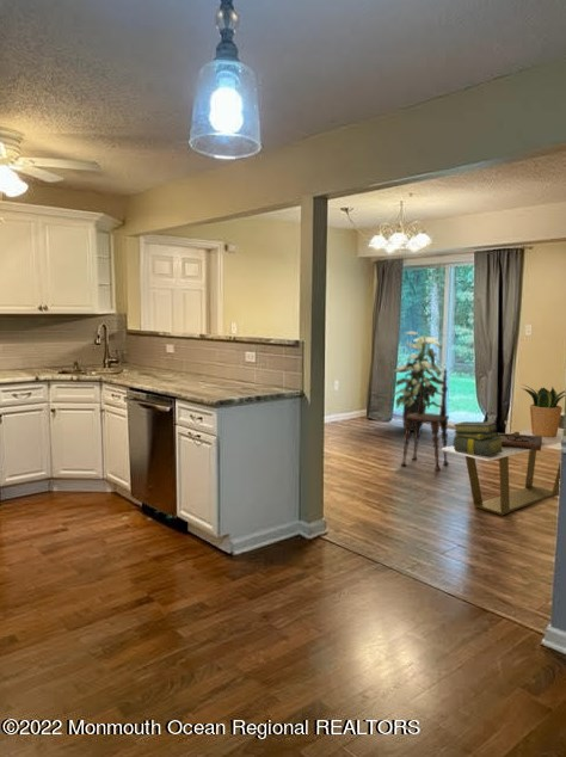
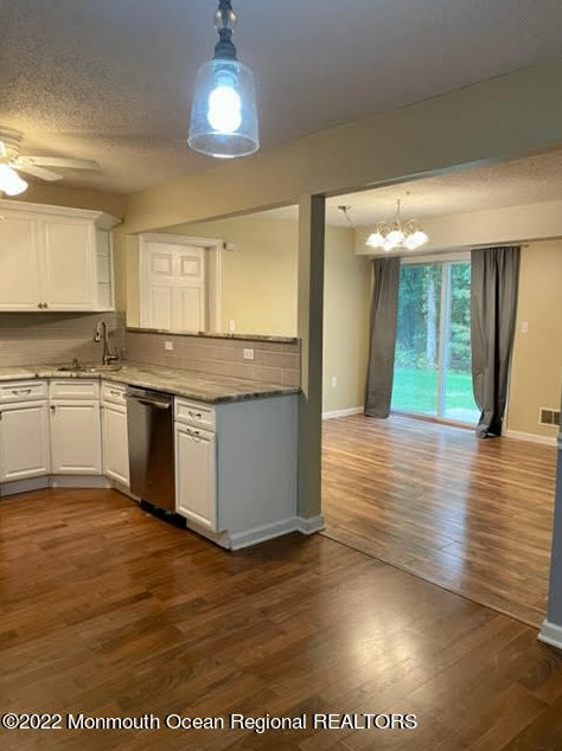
- coffee table (527, 470)
- wooden tray (515, 437)
- potted plant (546, 410)
- dining chair (426, 417)
- stack of books (475, 436)
- indoor plant (416, 381)
